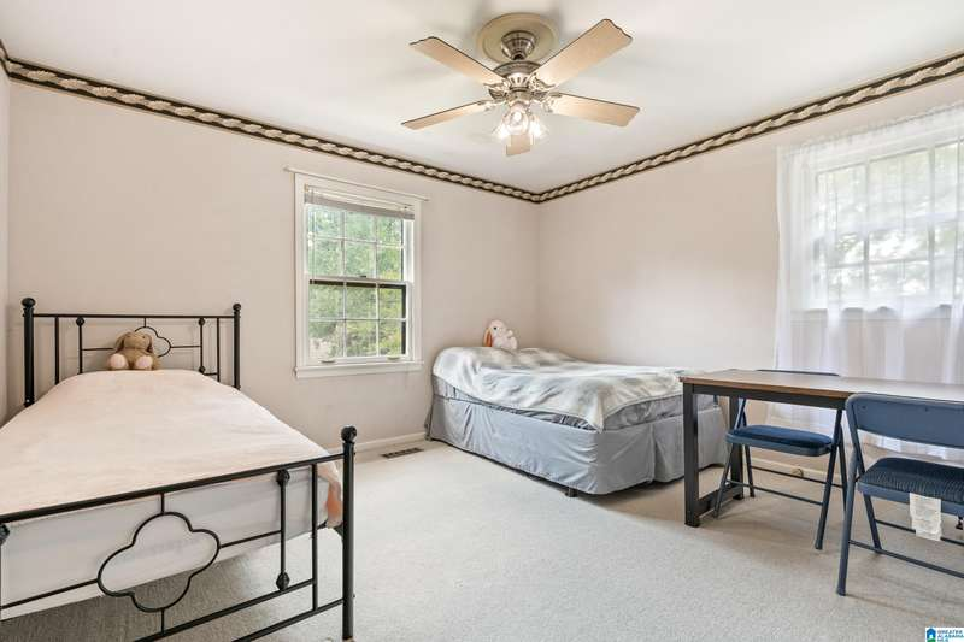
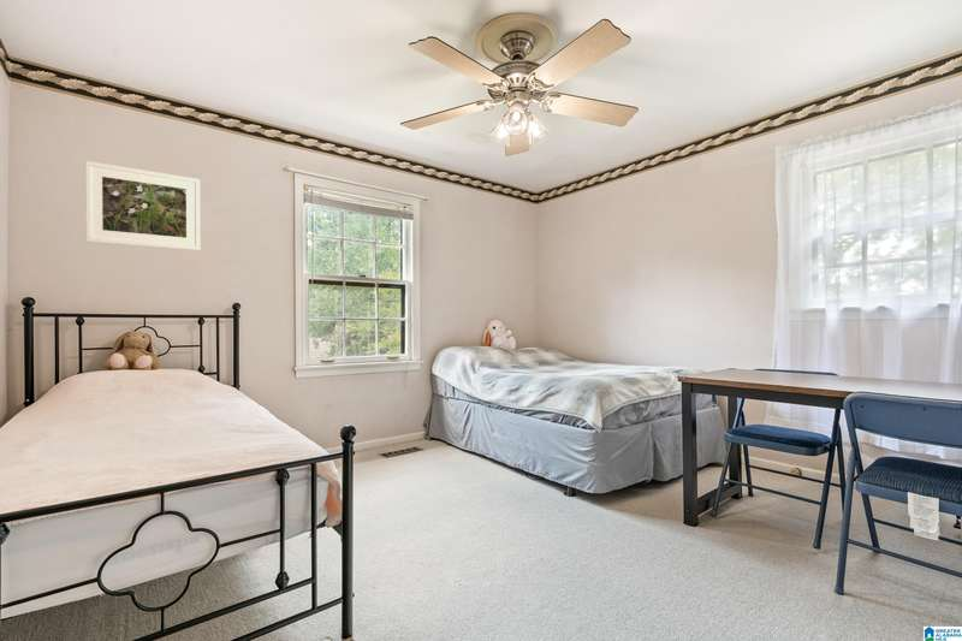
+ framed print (146, 208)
